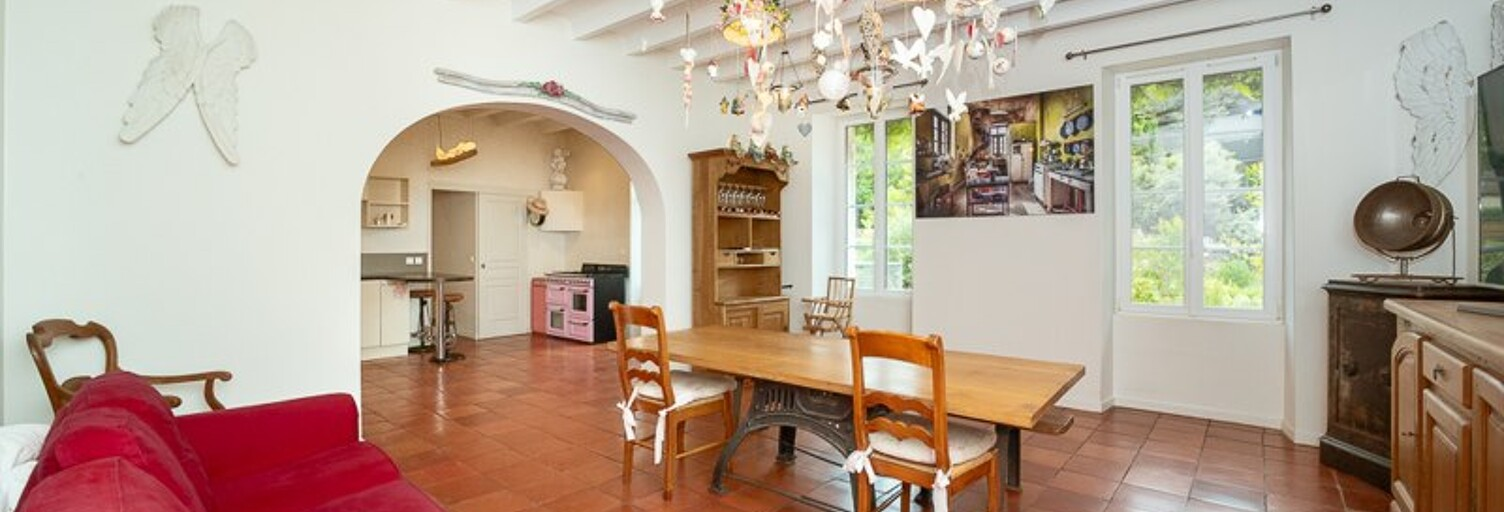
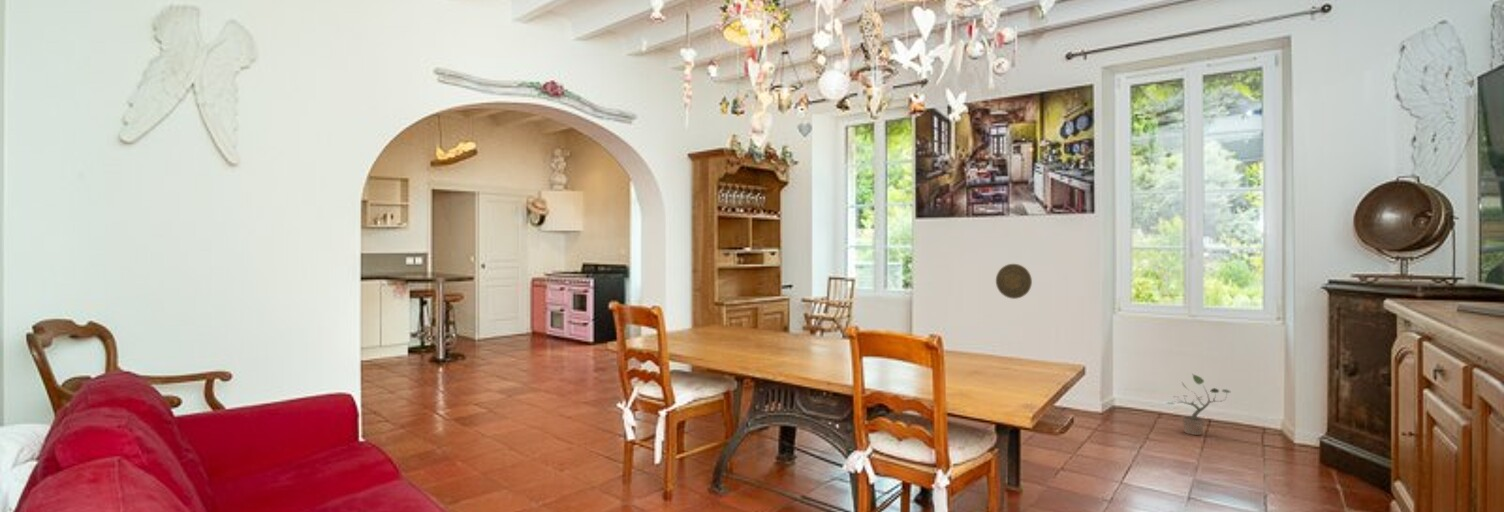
+ potted plant (1196, 404)
+ decorative plate (1013, 281)
